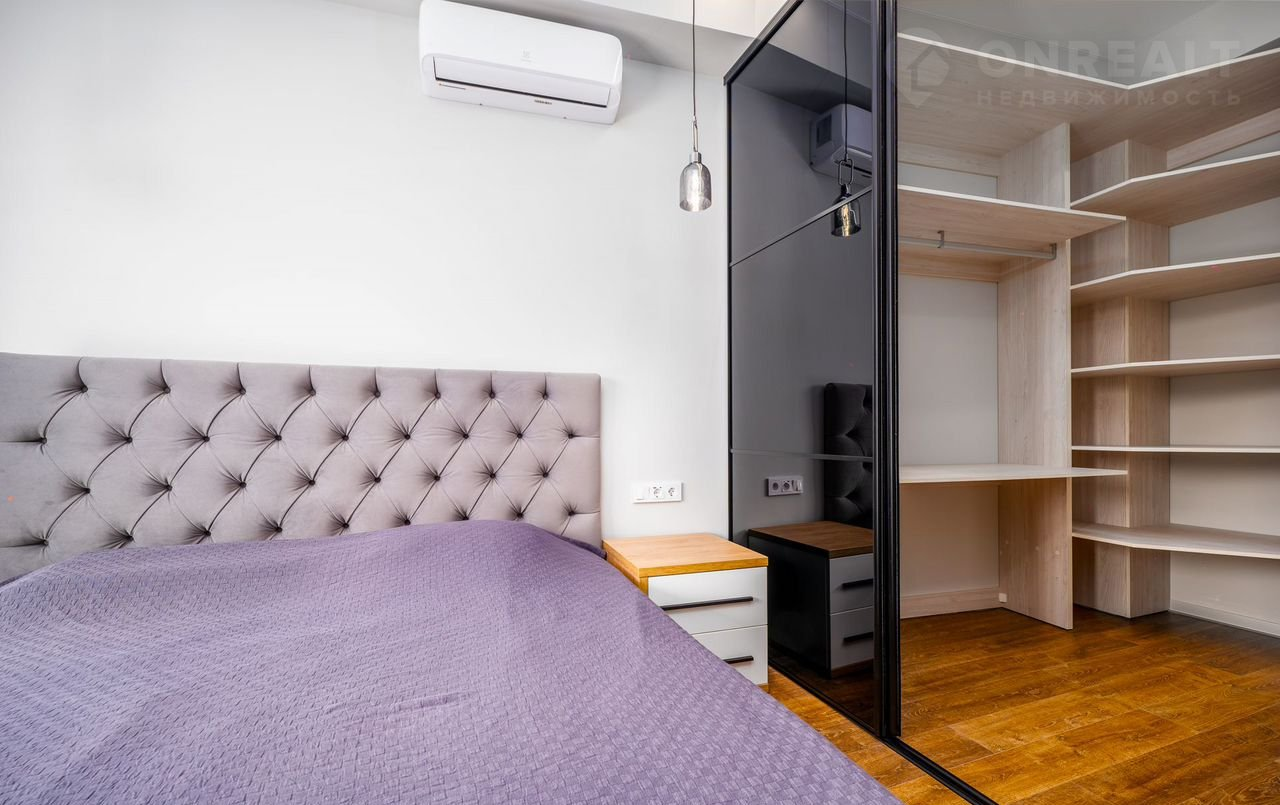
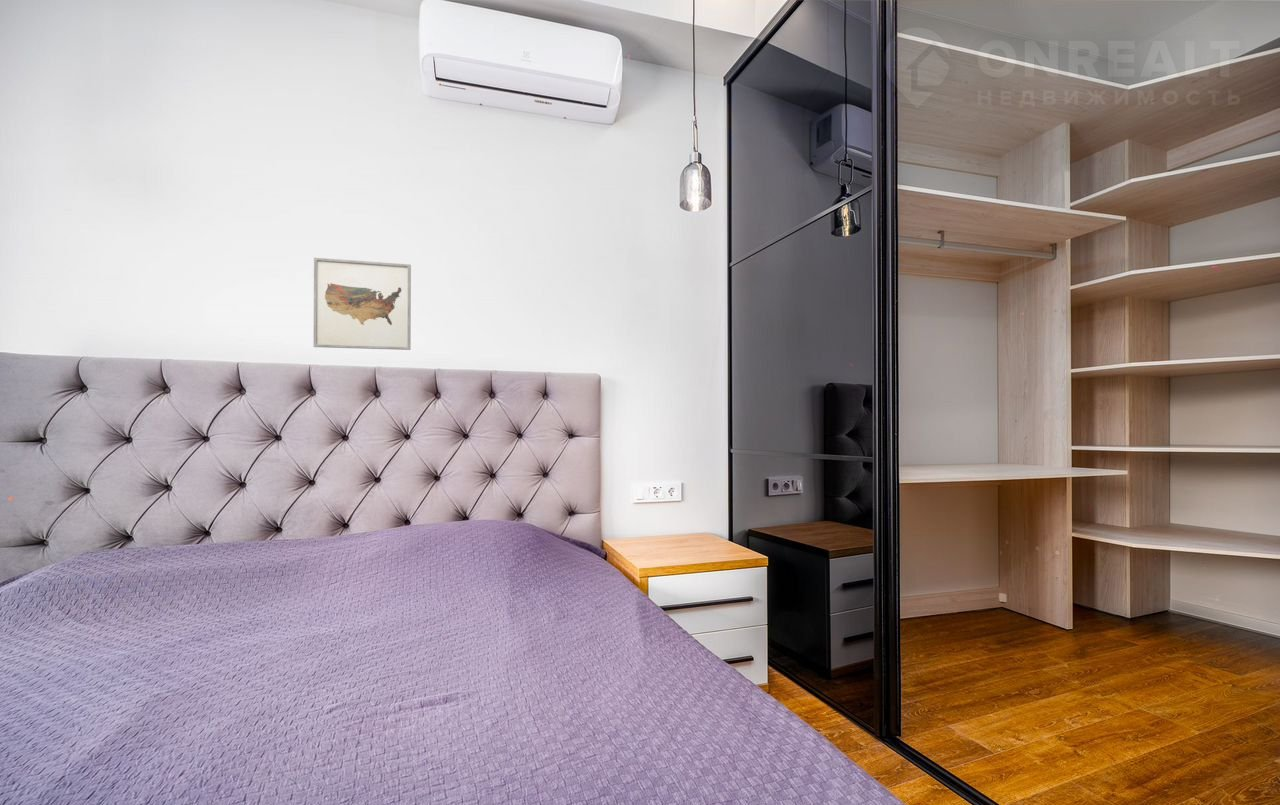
+ wall art (363, 304)
